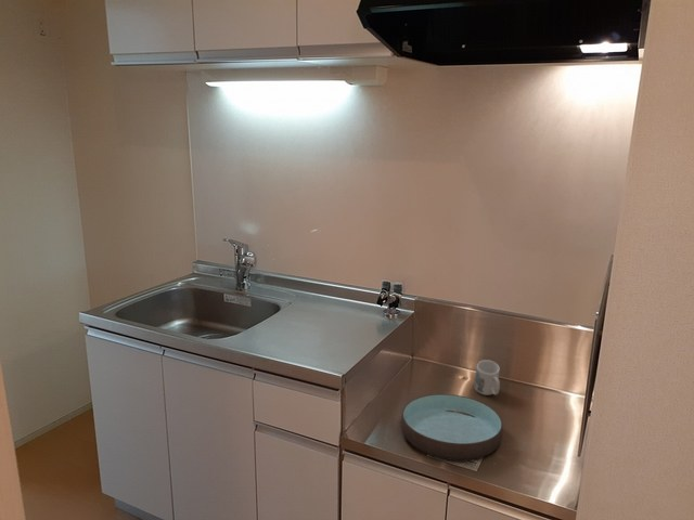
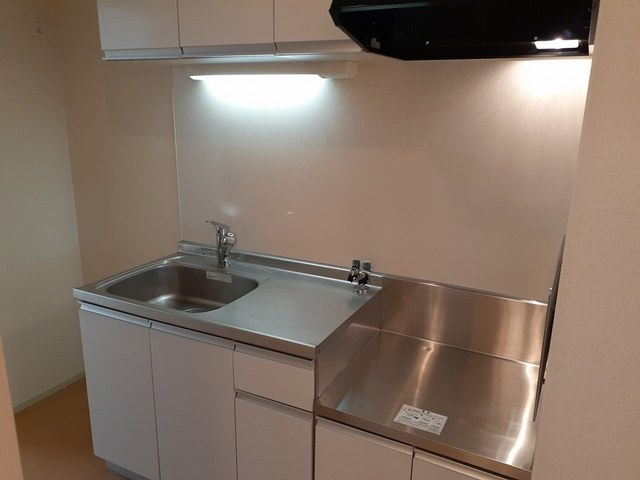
- mug (489, 378)
- bowl (451, 425)
